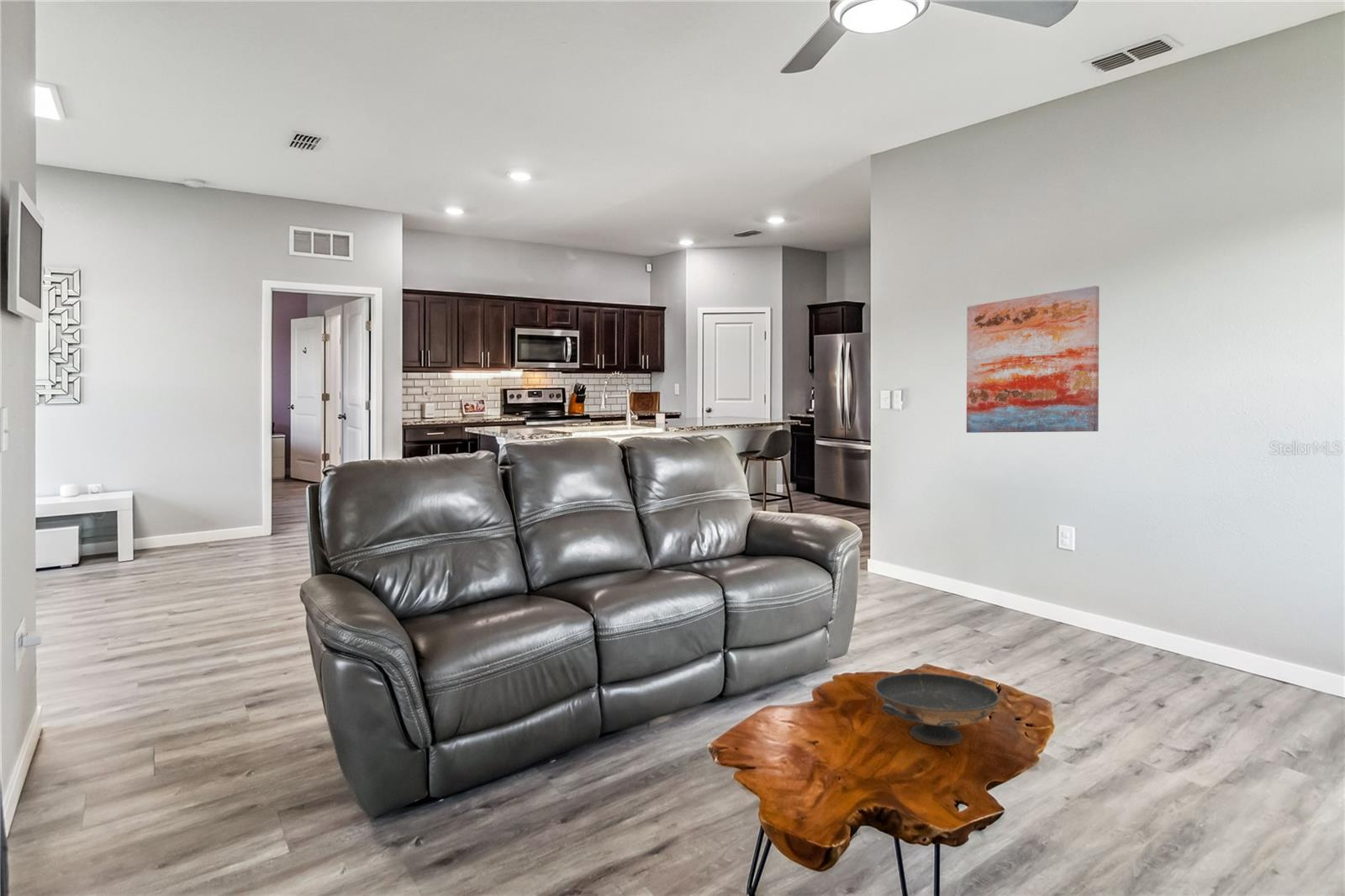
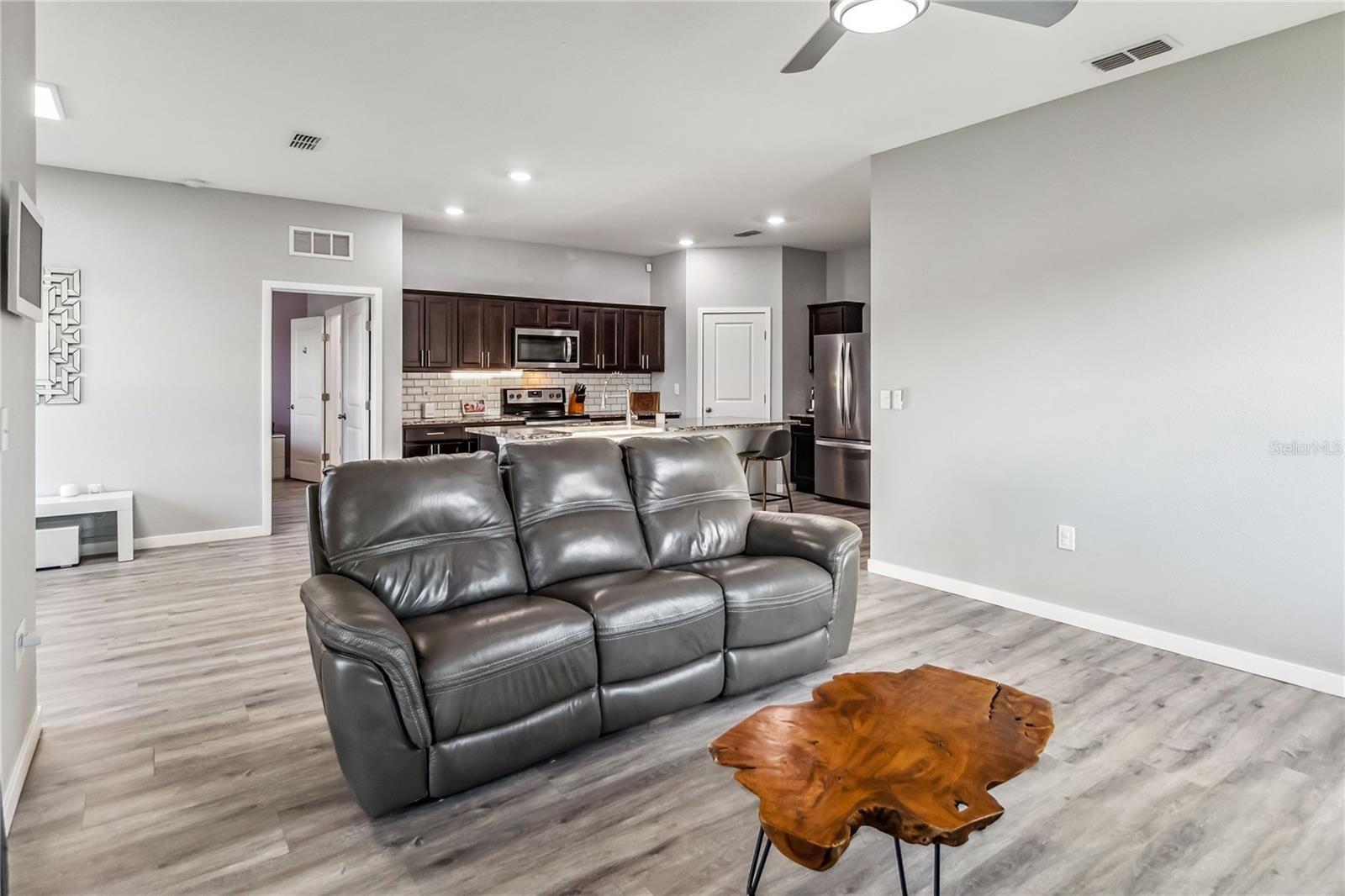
- decorative bowl (935, 712)
- wall art (1028, 364)
